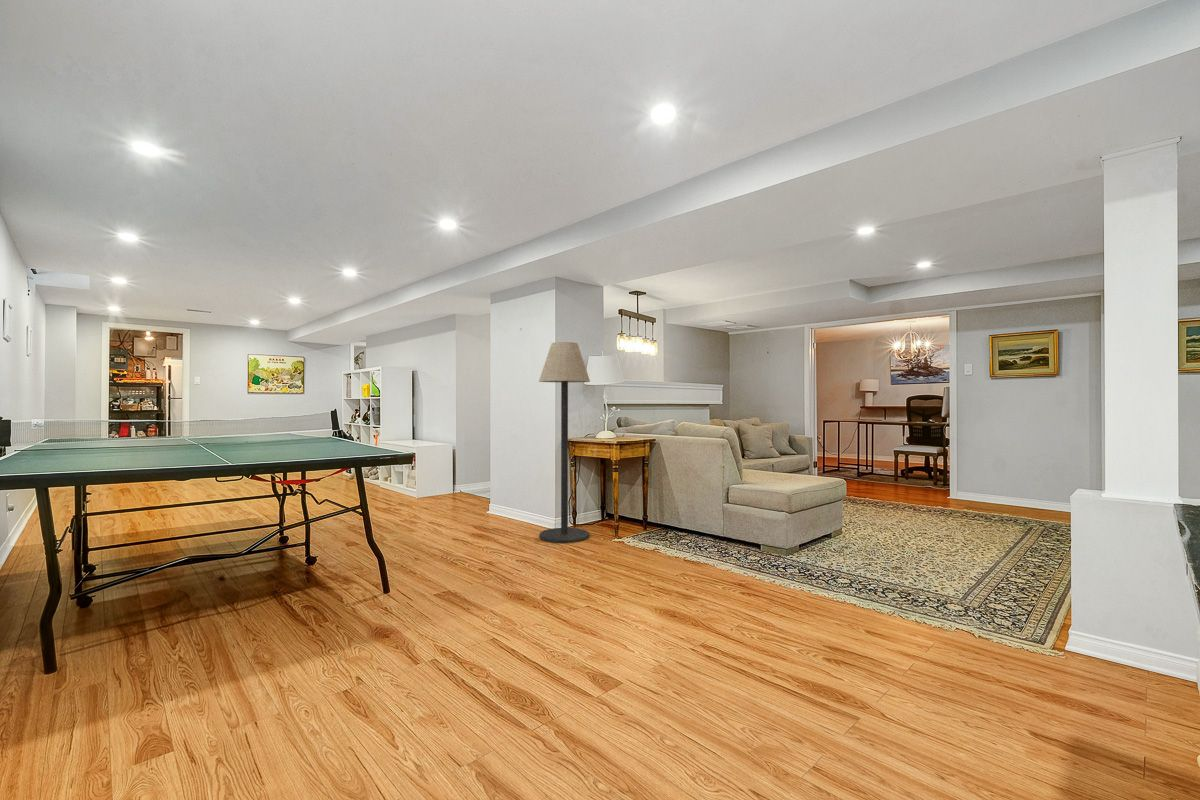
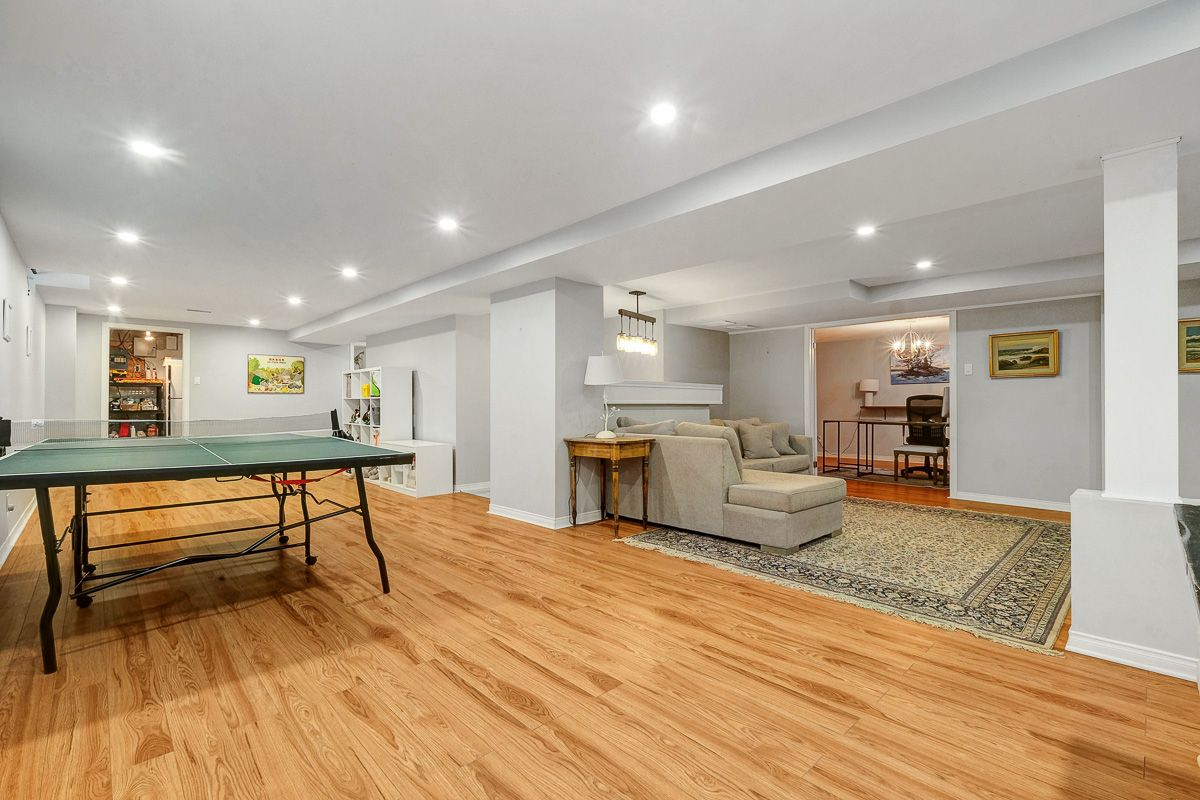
- floor lamp (564, 439)
